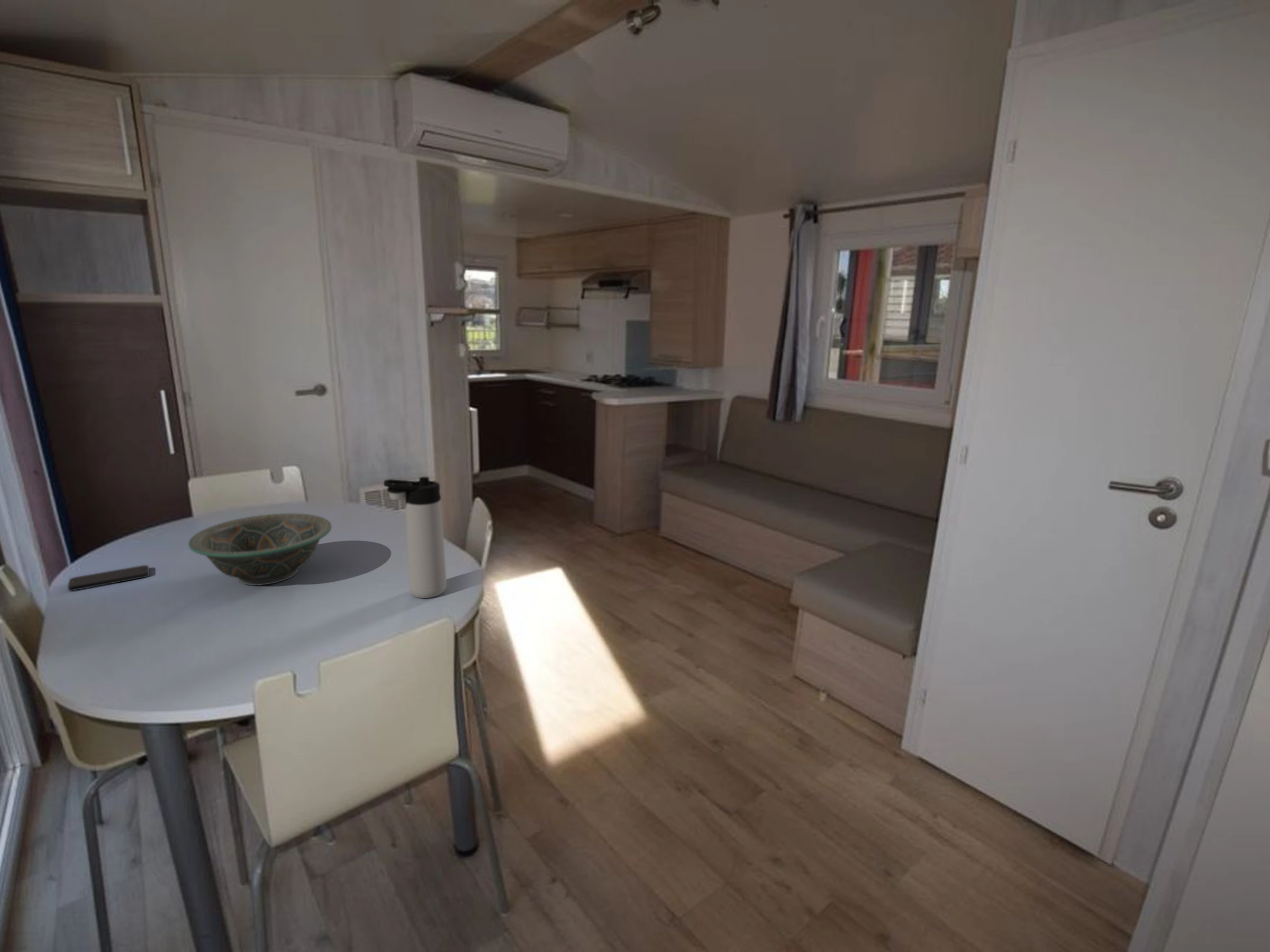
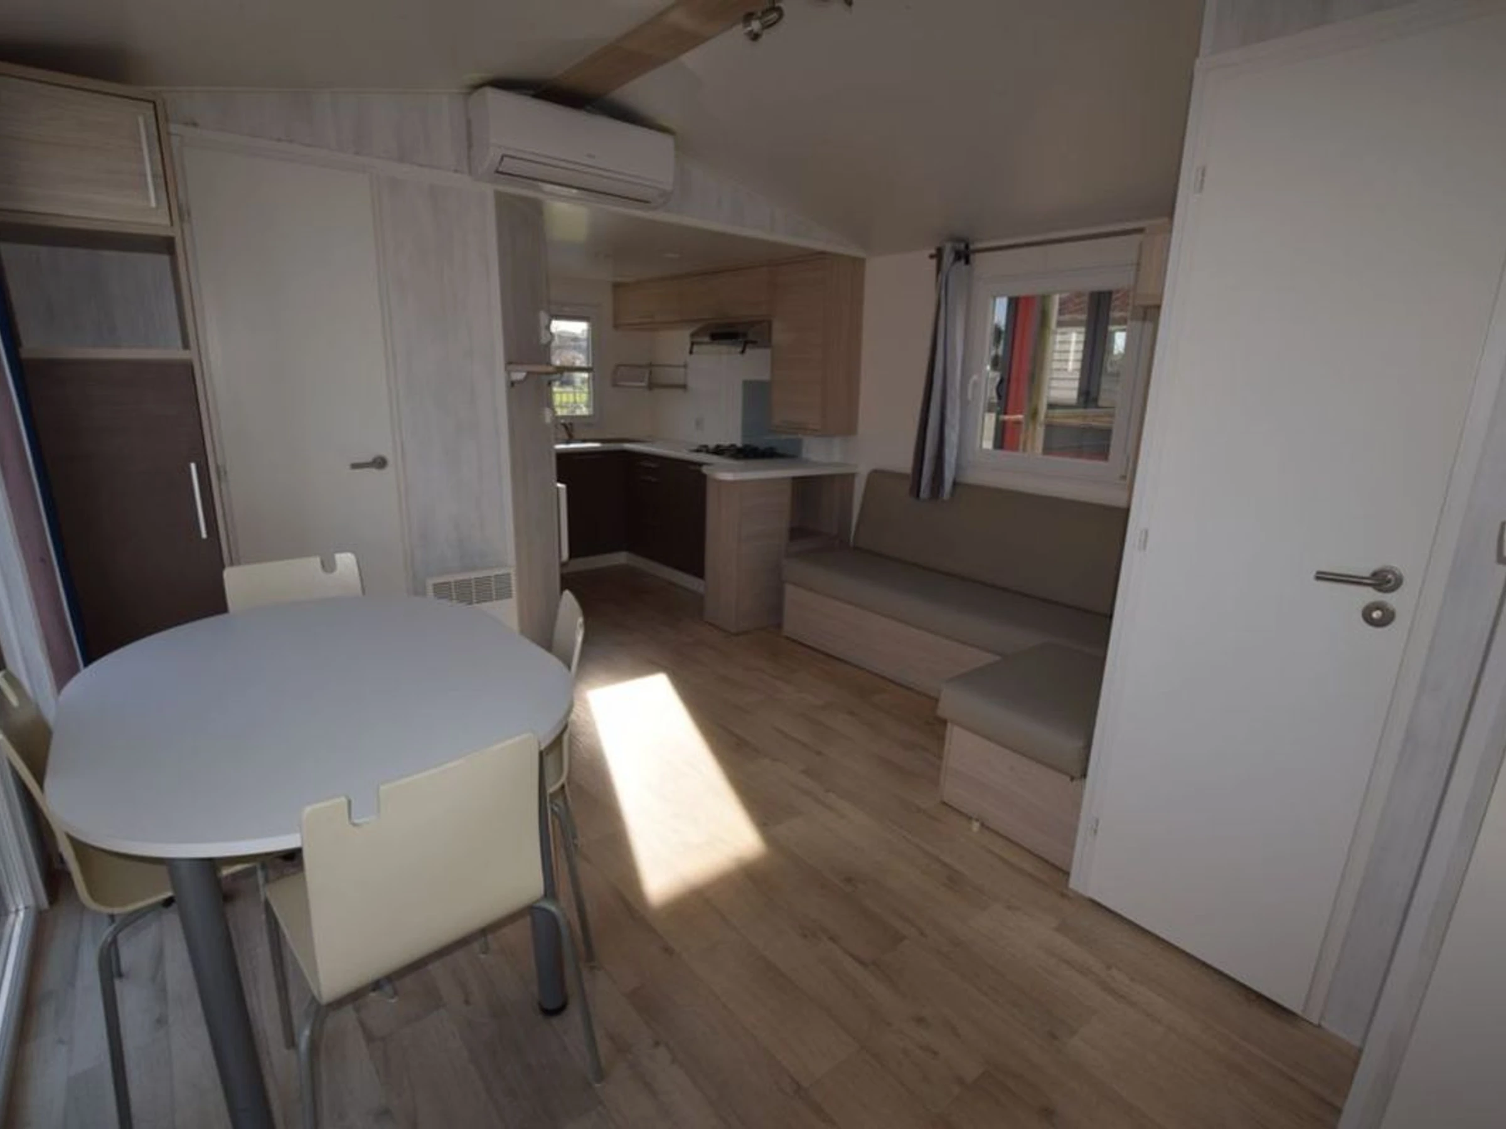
- smartphone (110, 577)
- thermos bottle (416, 537)
- decorative bowl (266, 553)
